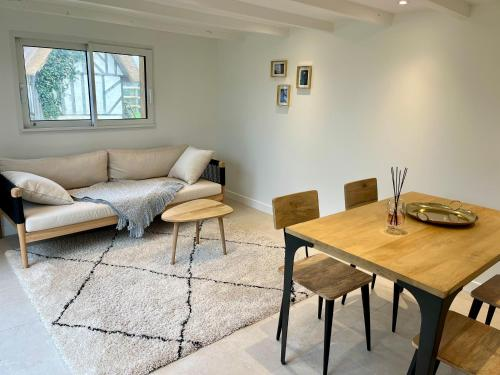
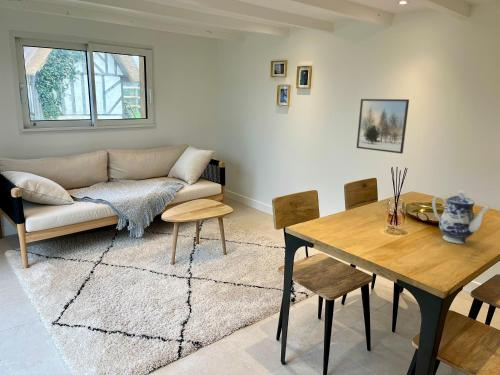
+ teapot (458, 215)
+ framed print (381, 125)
